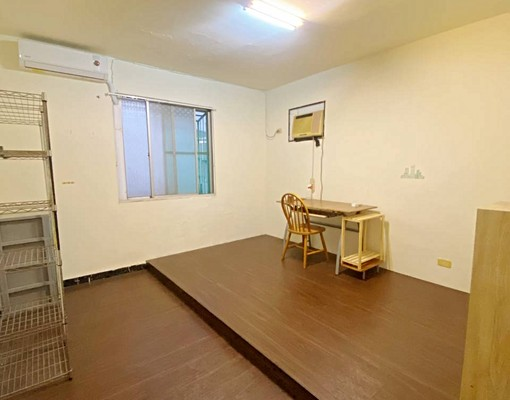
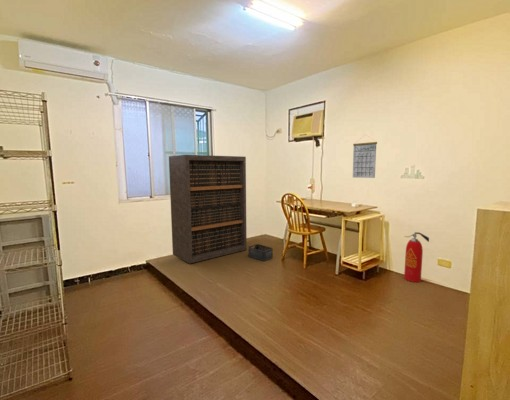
+ calendar (364, 156)
+ storage bin (260, 252)
+ bookshelf (209, 205)
+ fire extinguisher (415, 256)
